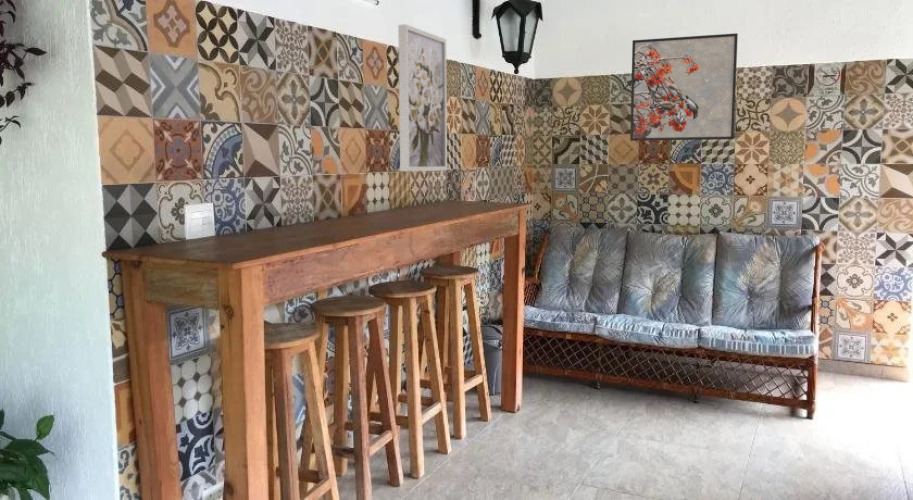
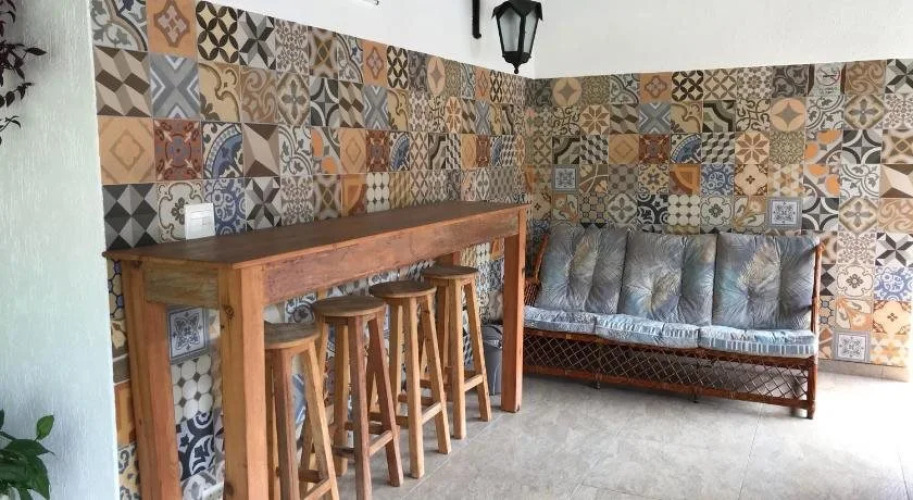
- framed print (682, 88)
- wall art (424, 102)
